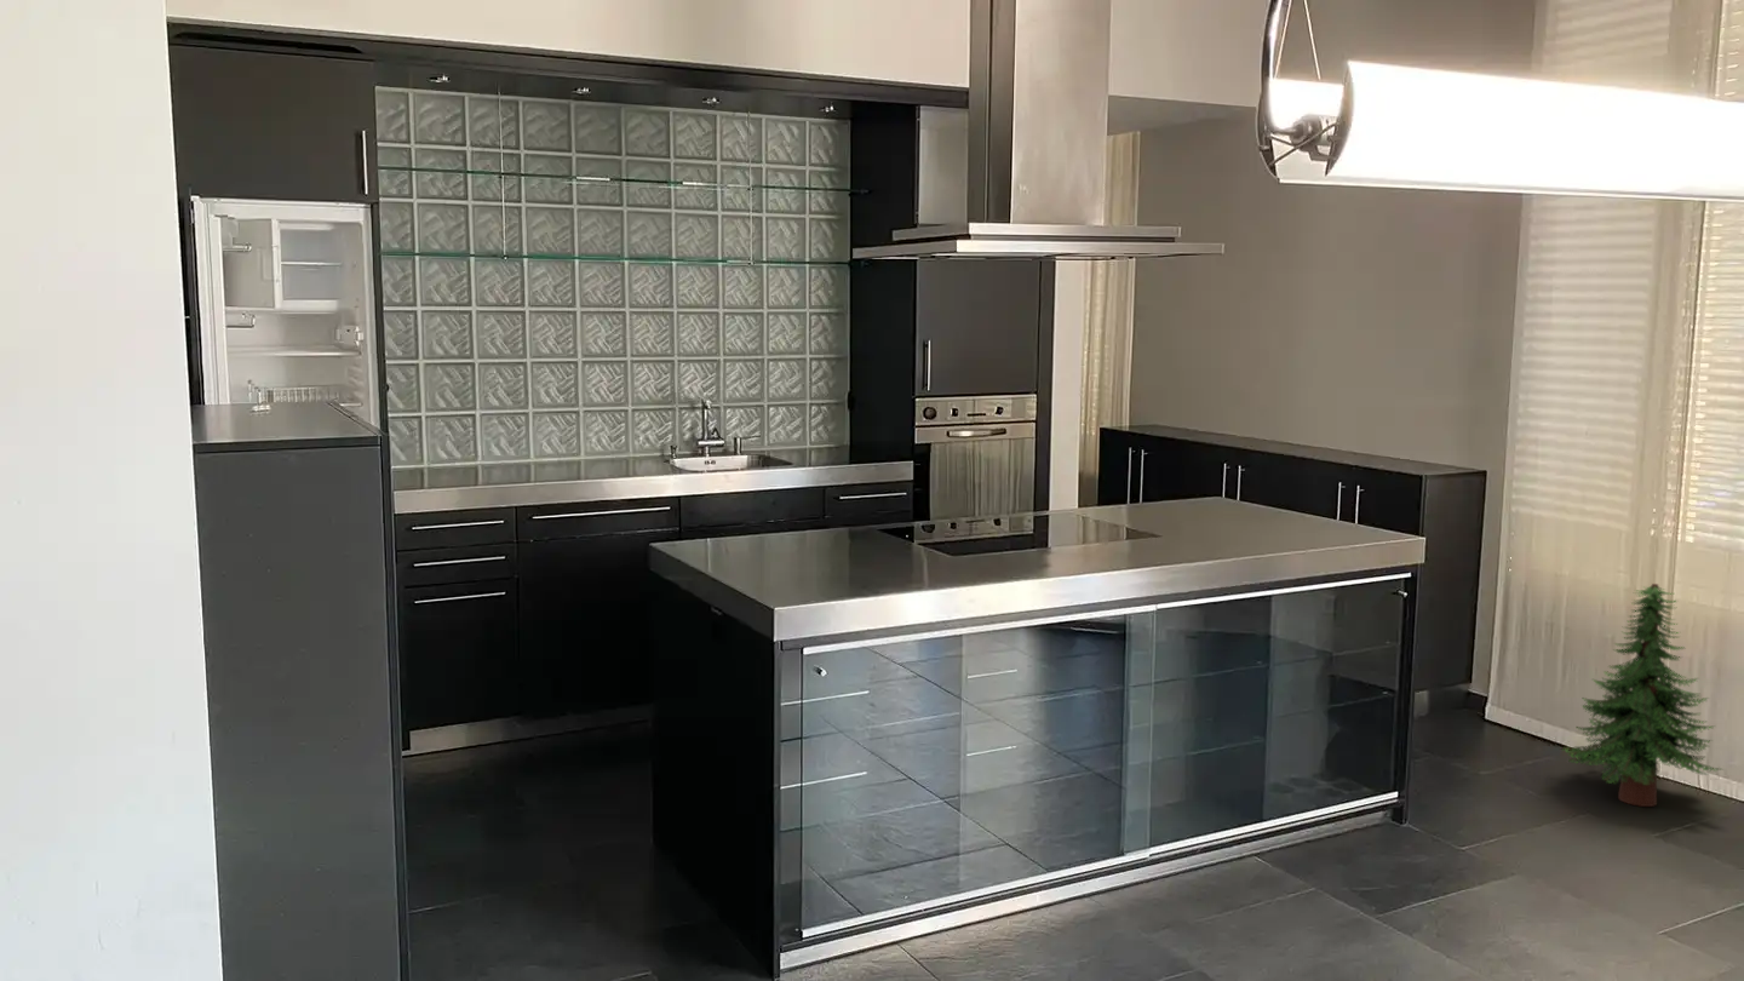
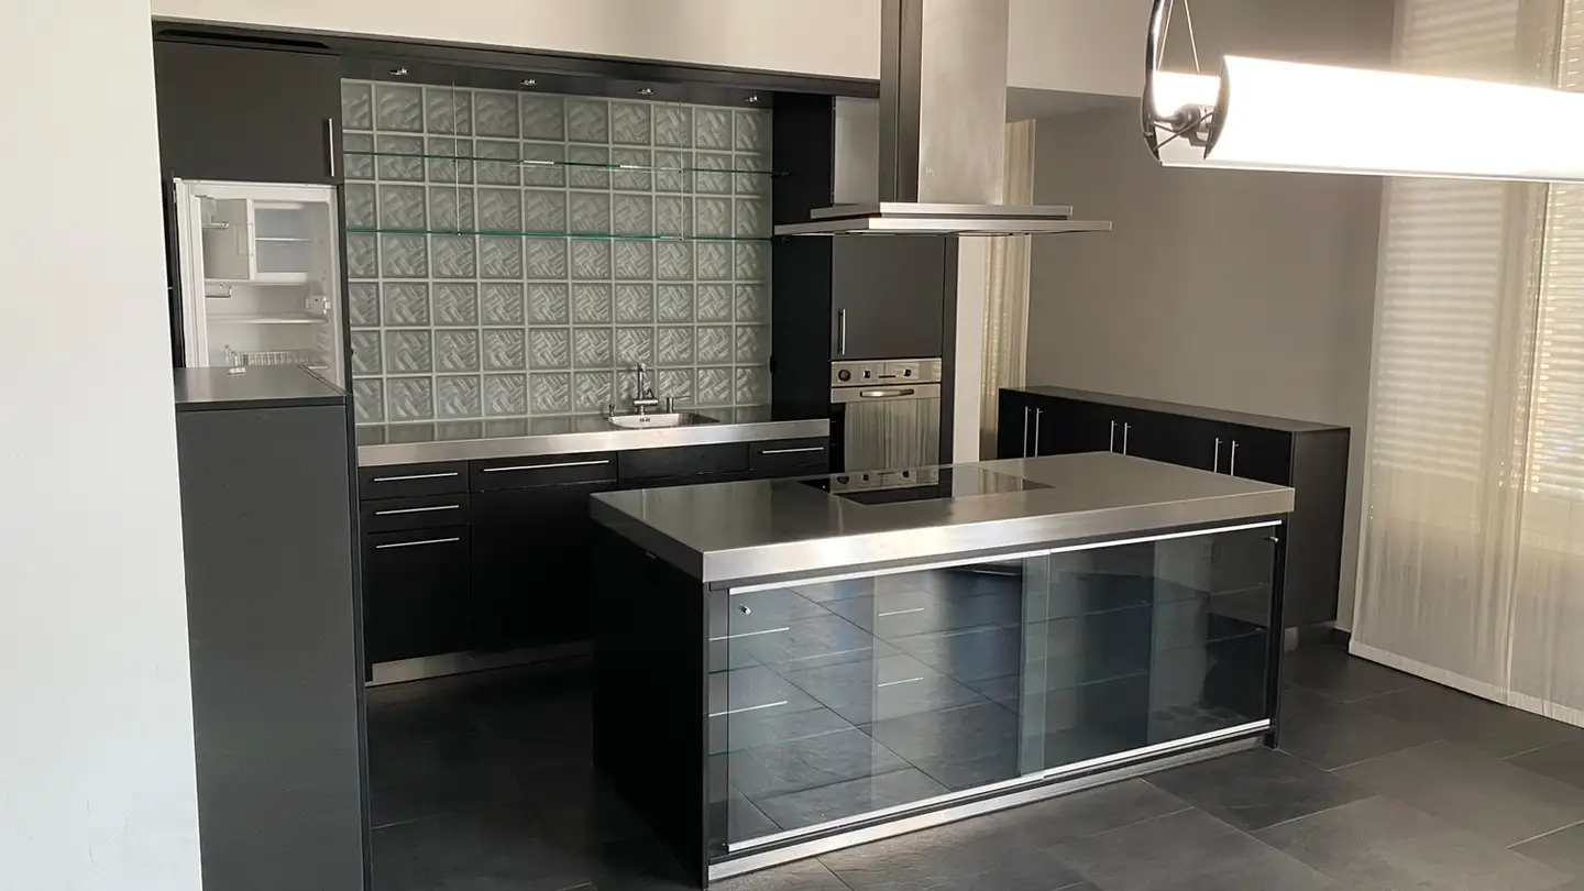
- tree (1647, 693)
